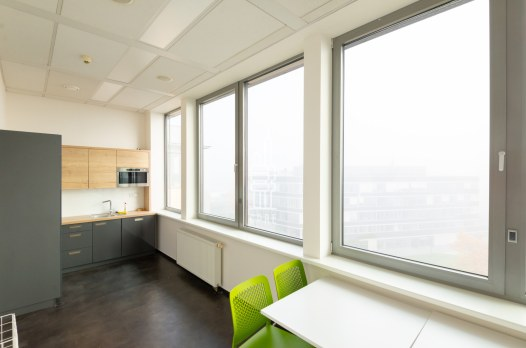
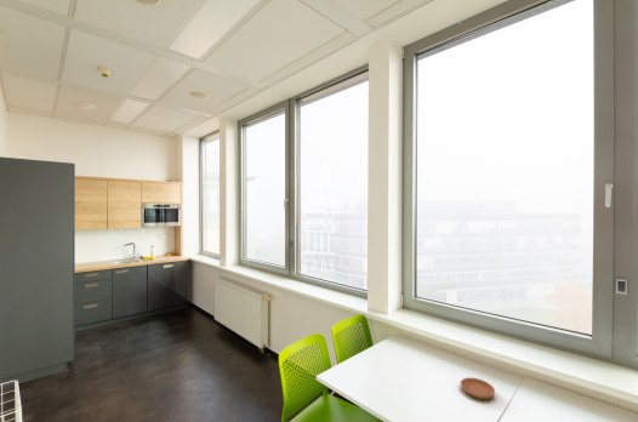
+ saucer (477, 388)
